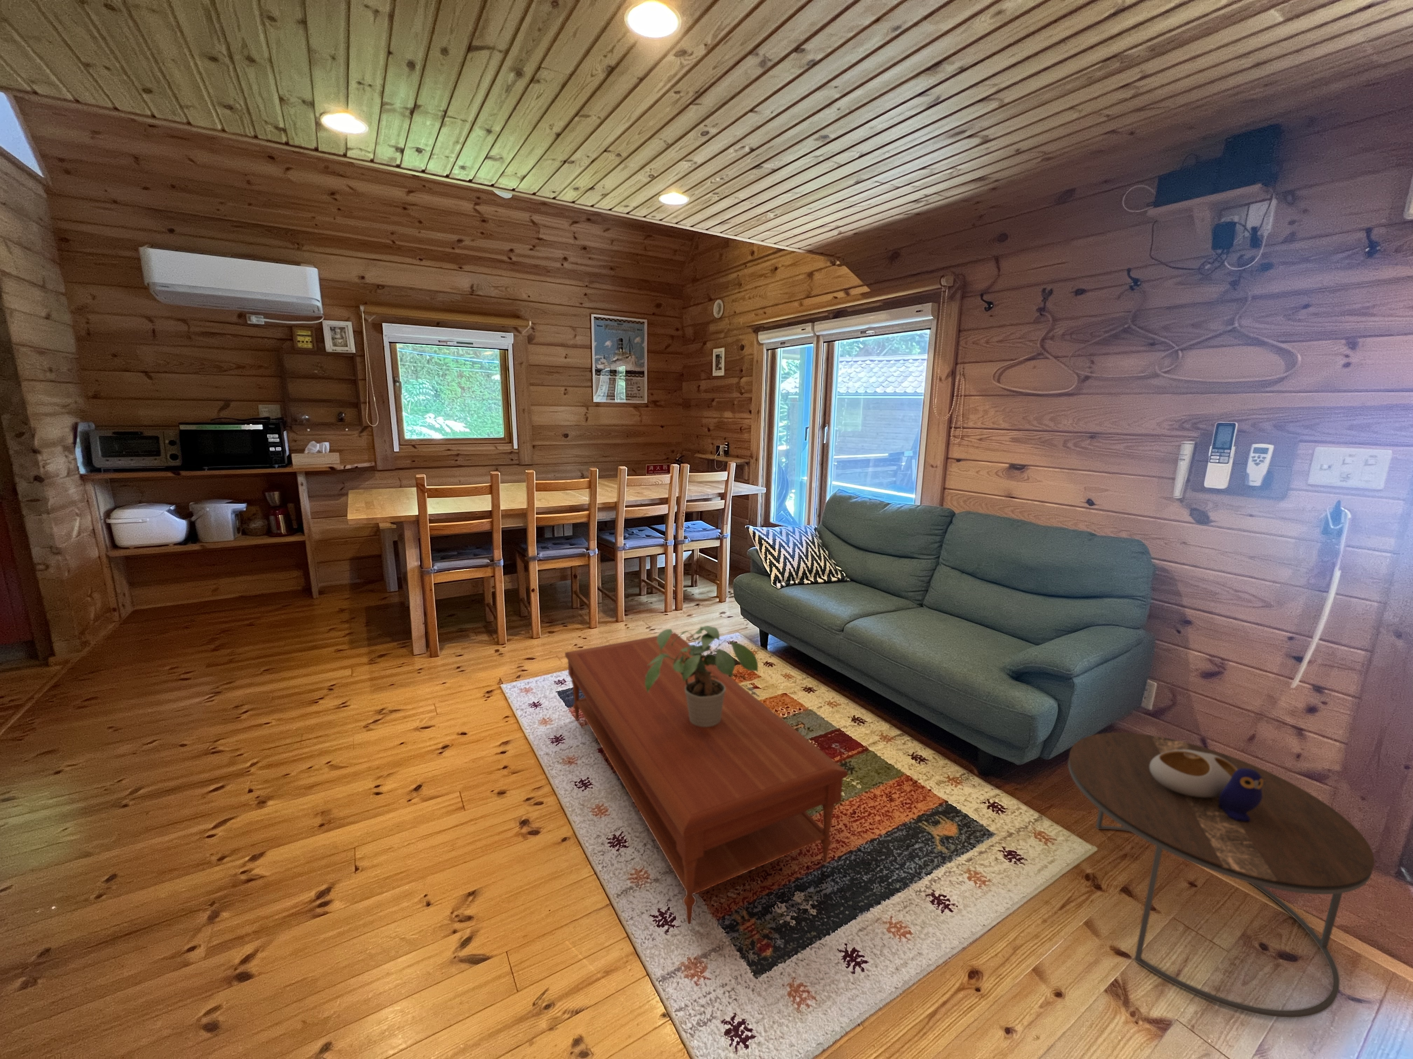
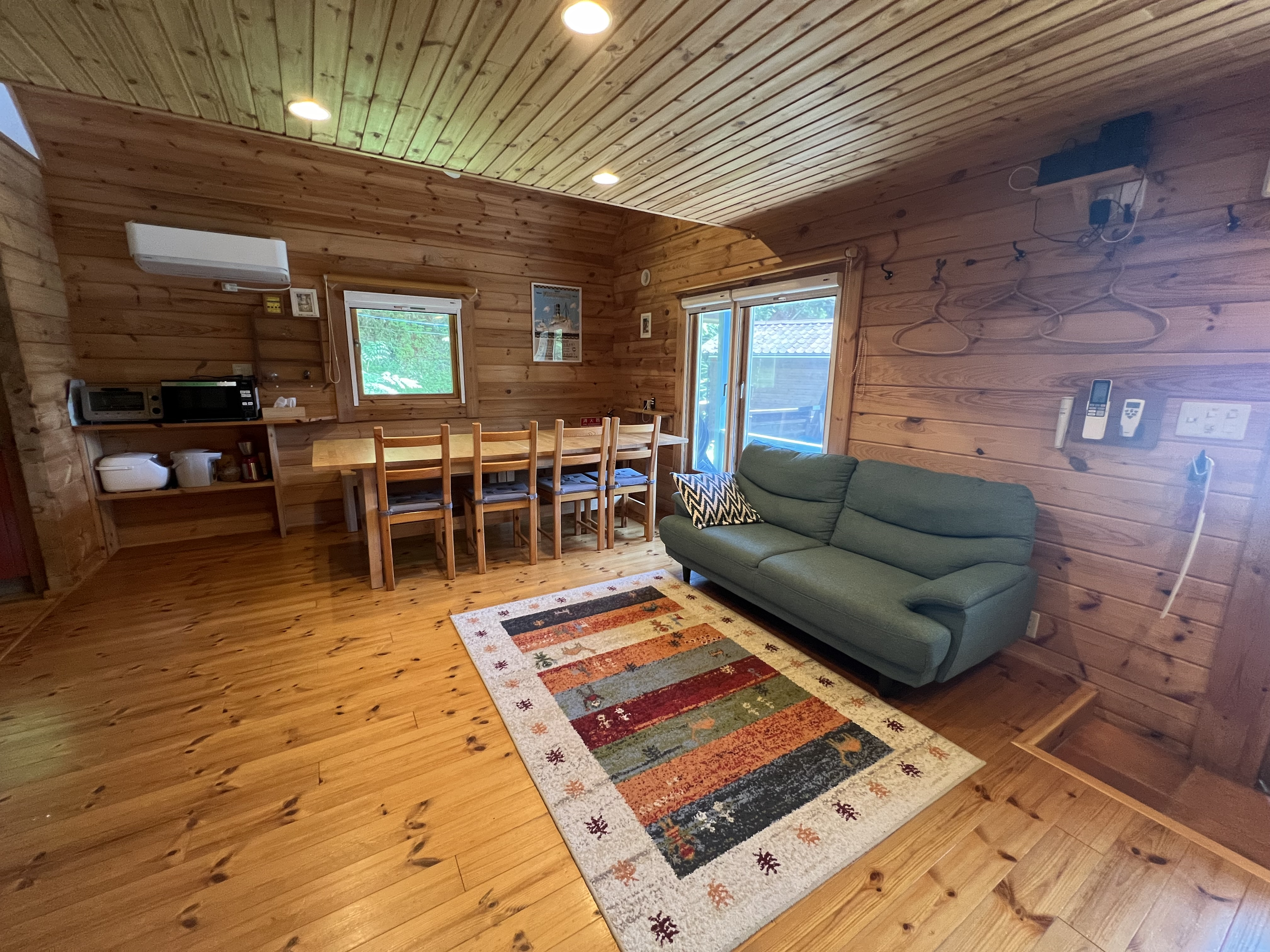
- potted plant (693, 675)
- side table (1194, 829)
- coffee table (678, 740)
